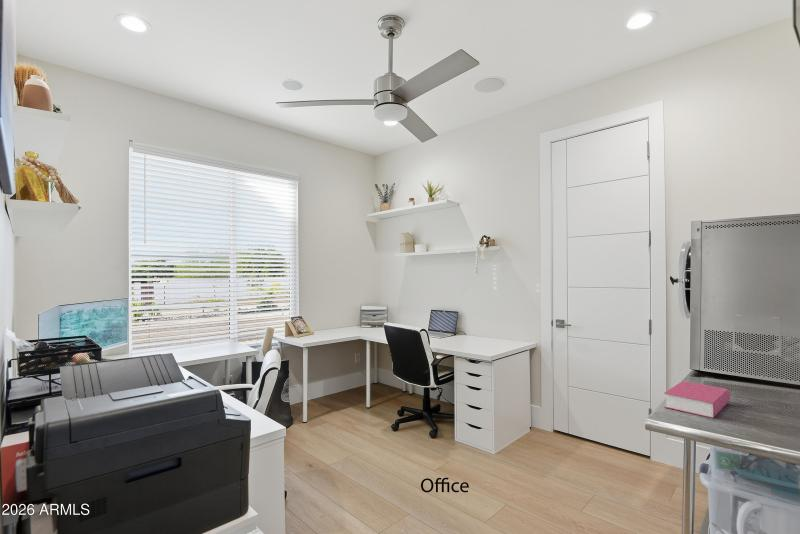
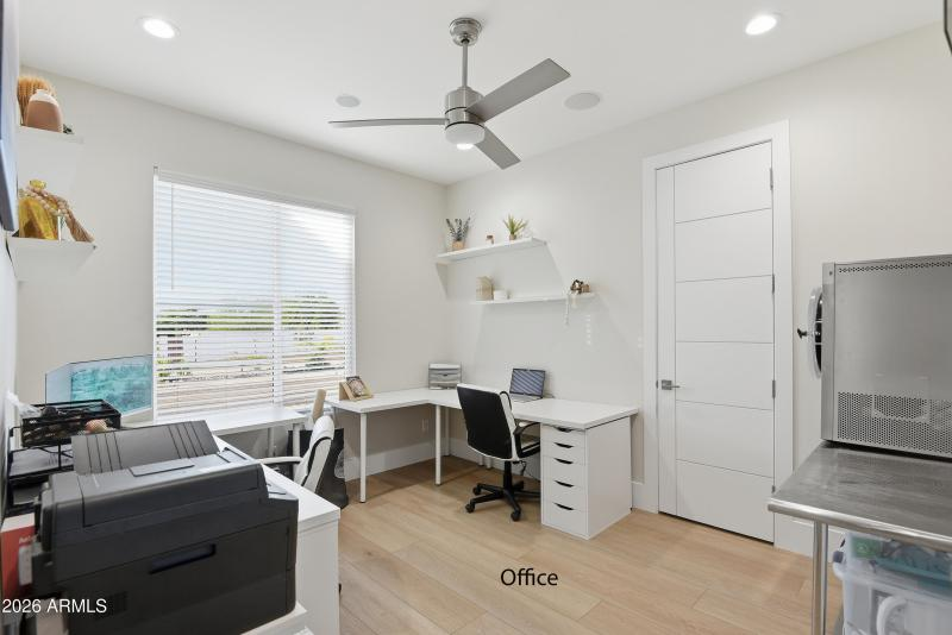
- book (697, 398)
